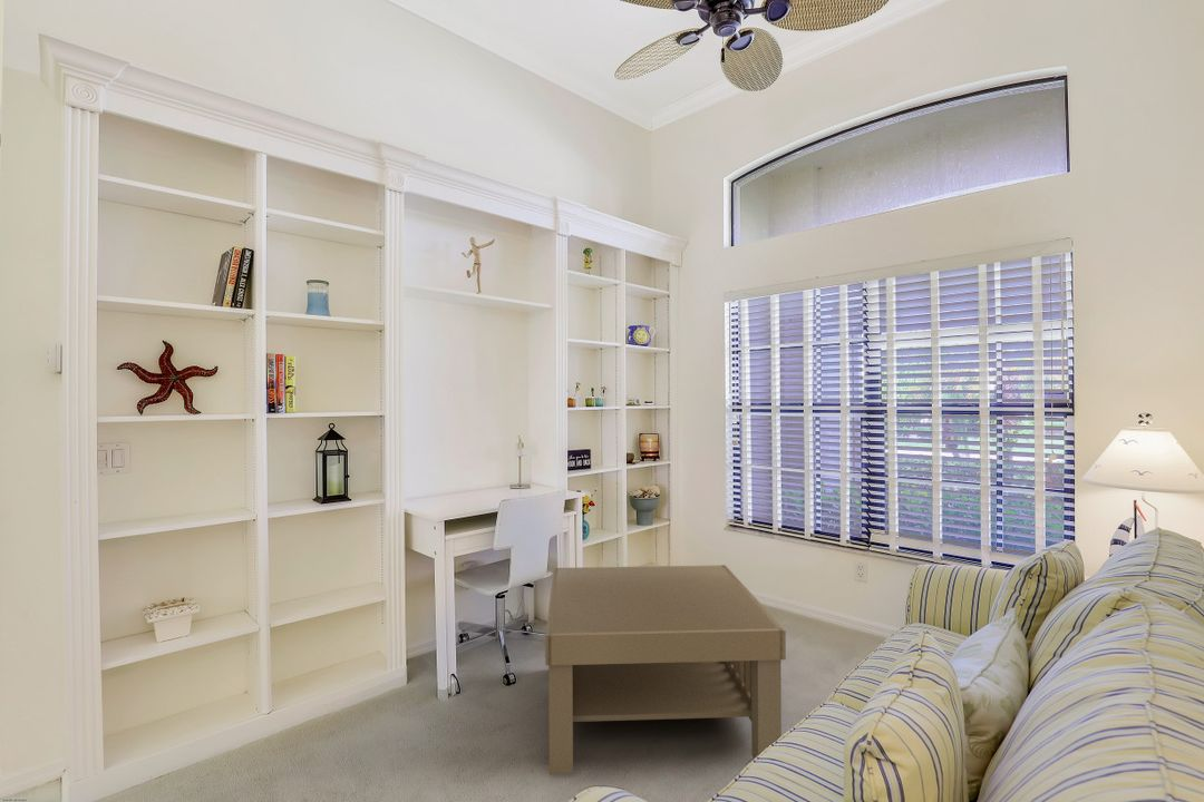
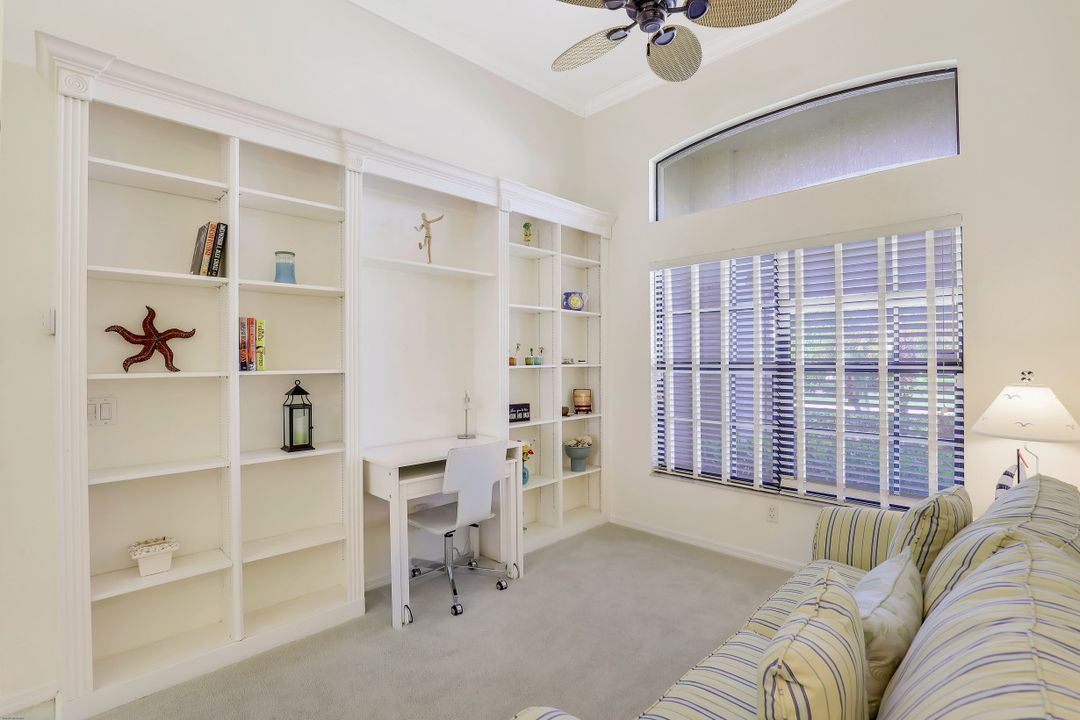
- coffee table (651, 653)
